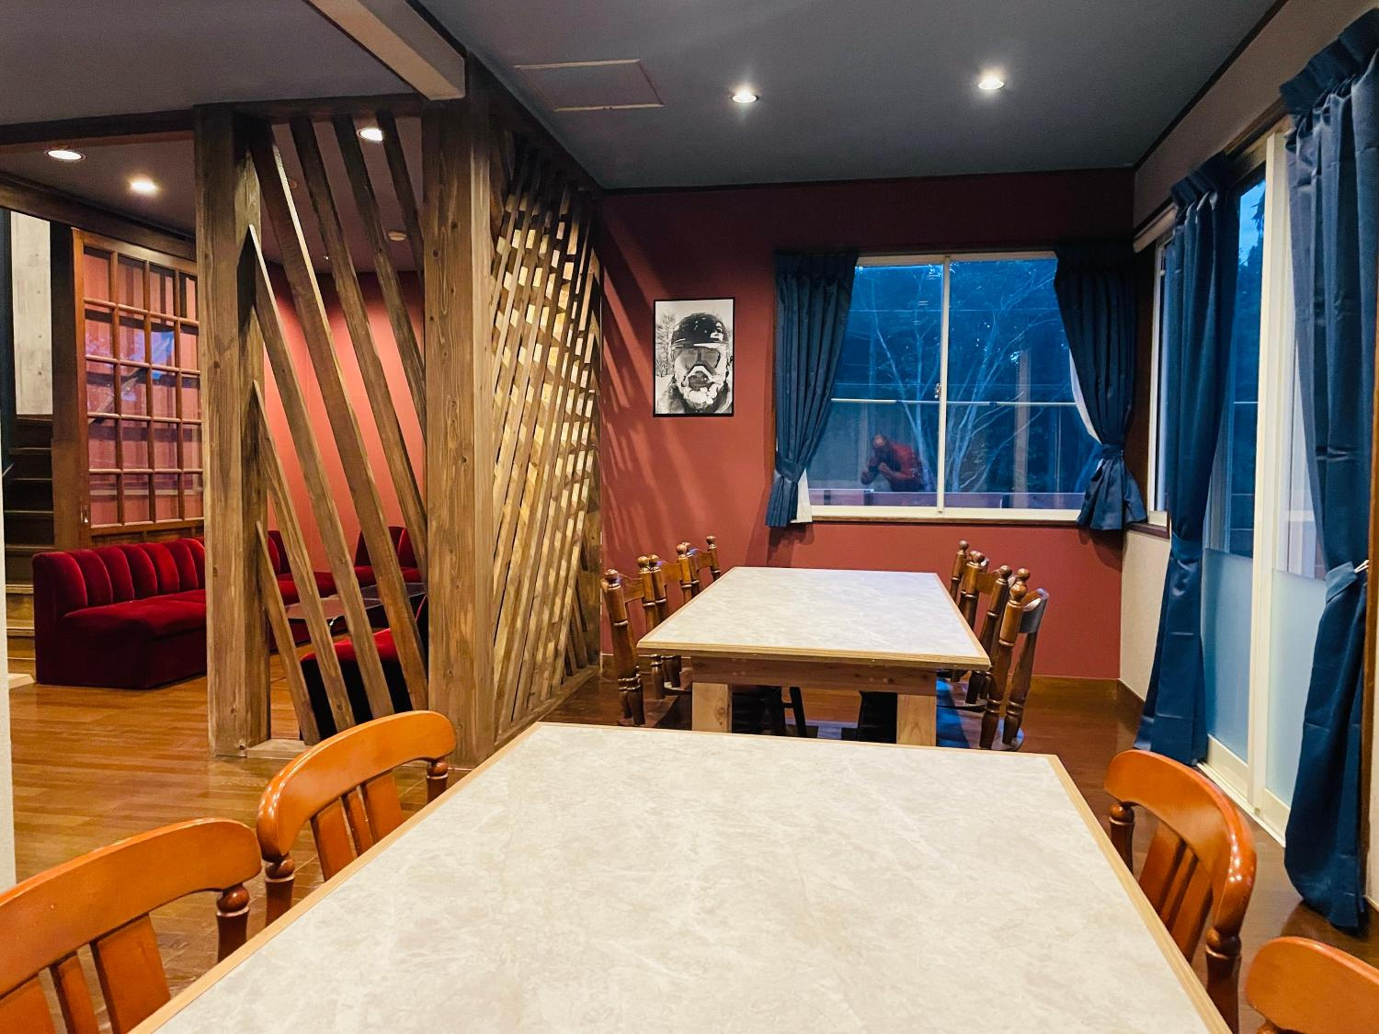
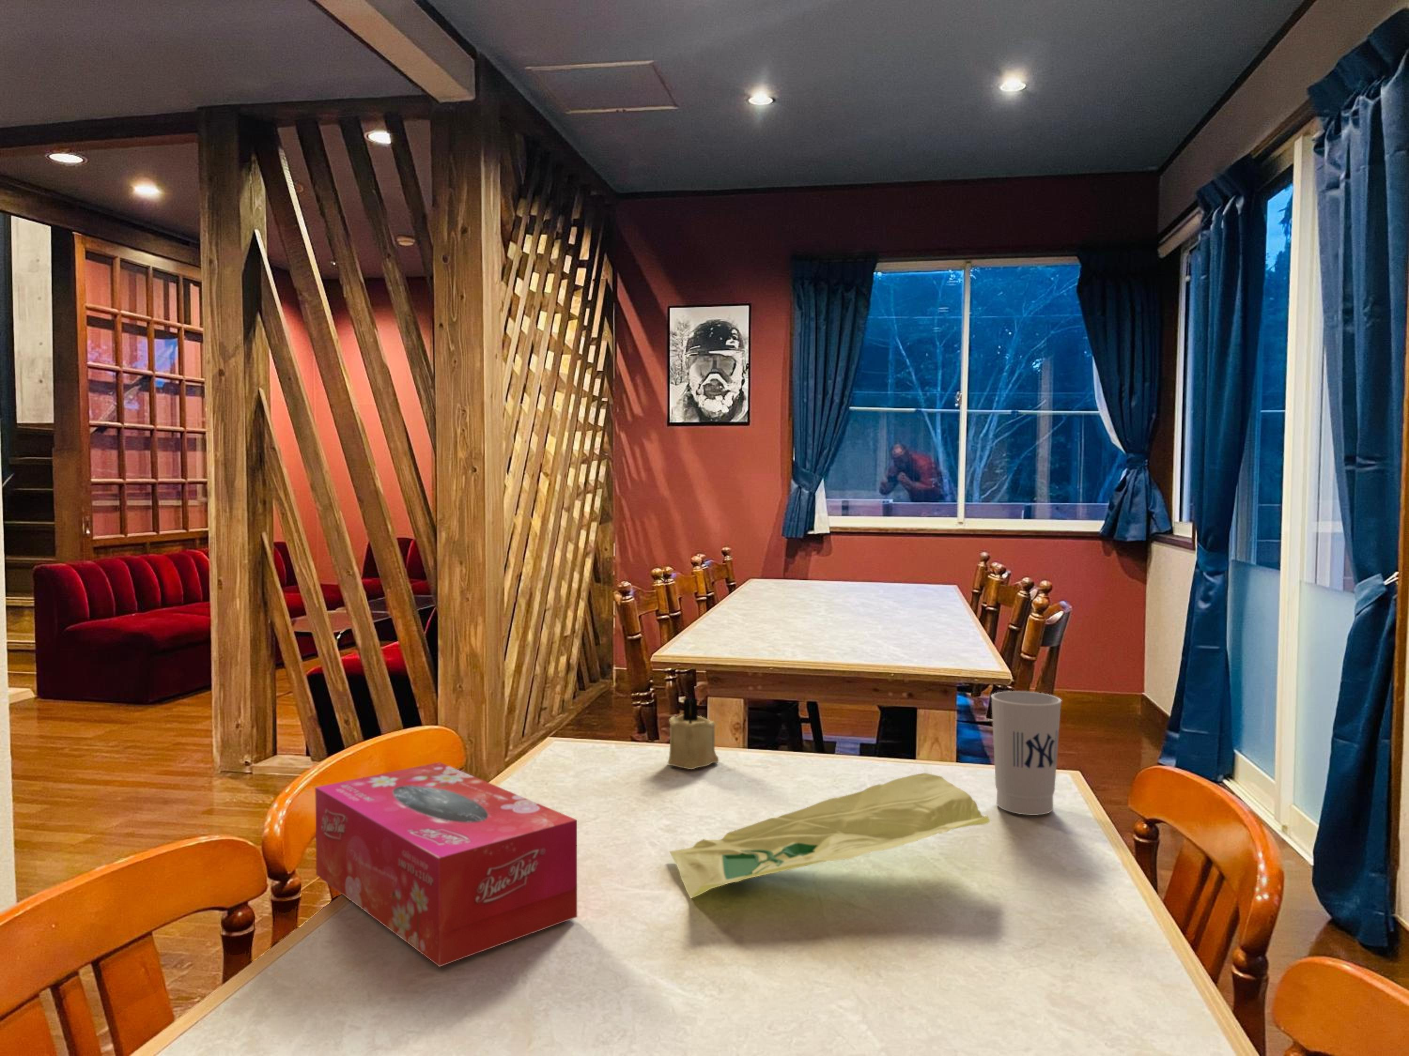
+ cup (1025, 752)
+ tissue box (439, 849)
+ seed packet (833, 836)
+ candle (693, 731)
